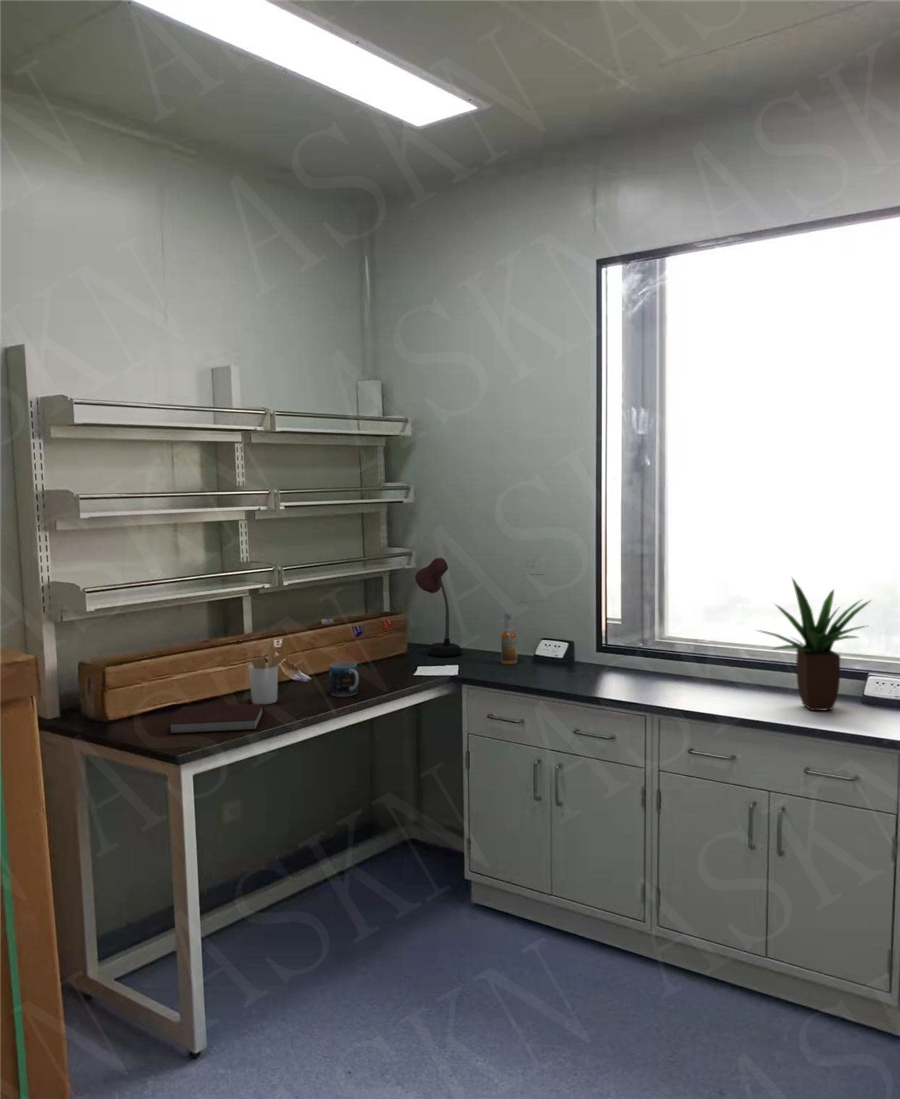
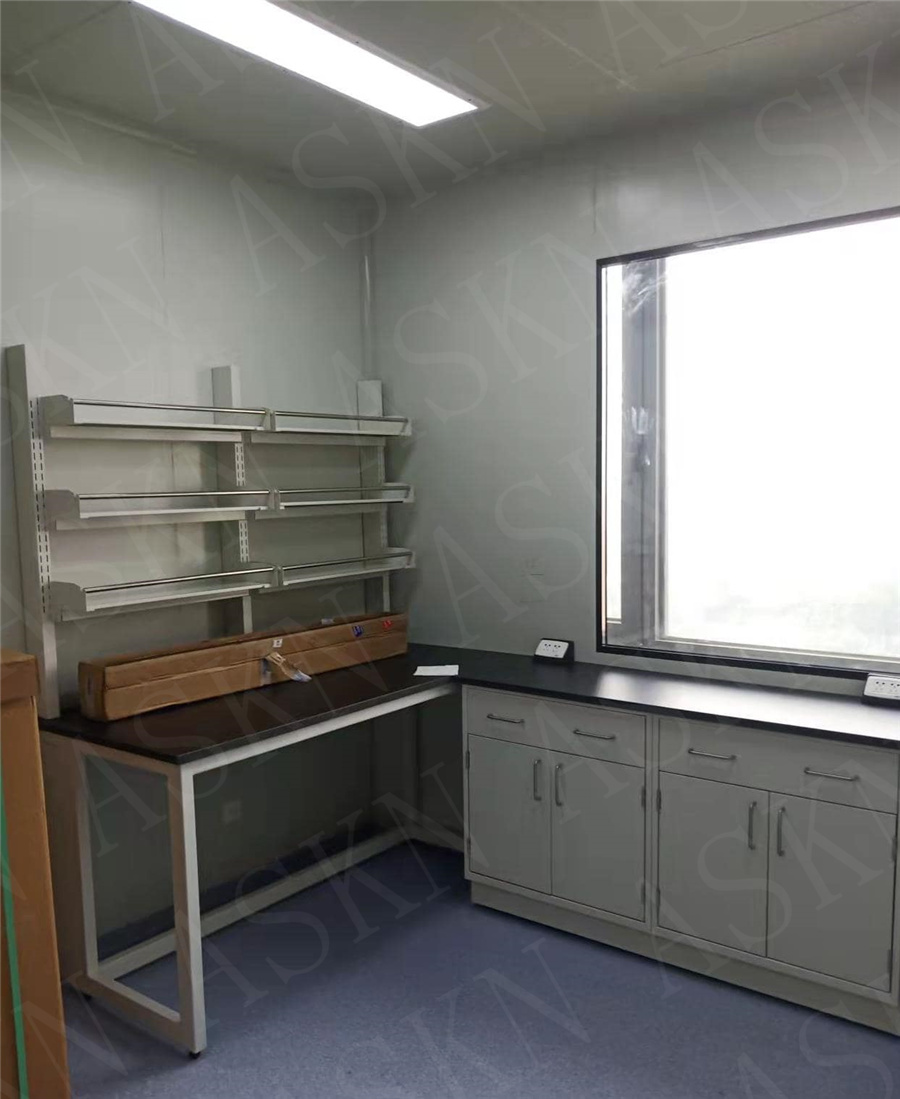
- desk lamp (445, 605)
- spray bottle (509, 638)
- potted plant (813, 645)
- notebook (218, 718)
- utensil holder (270, 675)
- mug (347, 680)
